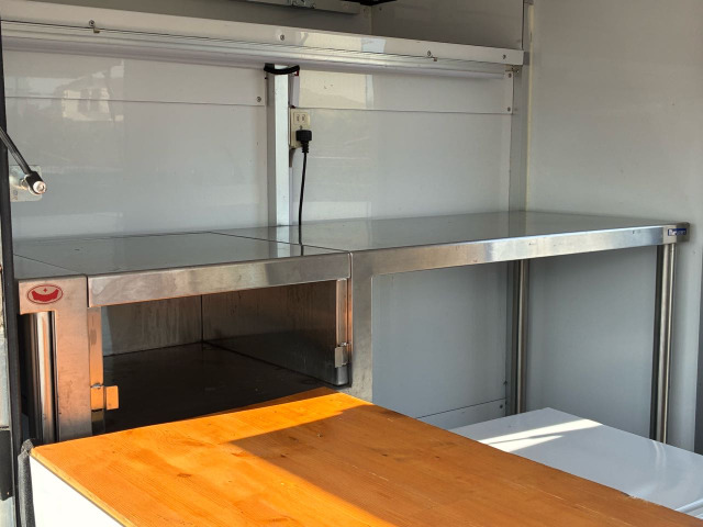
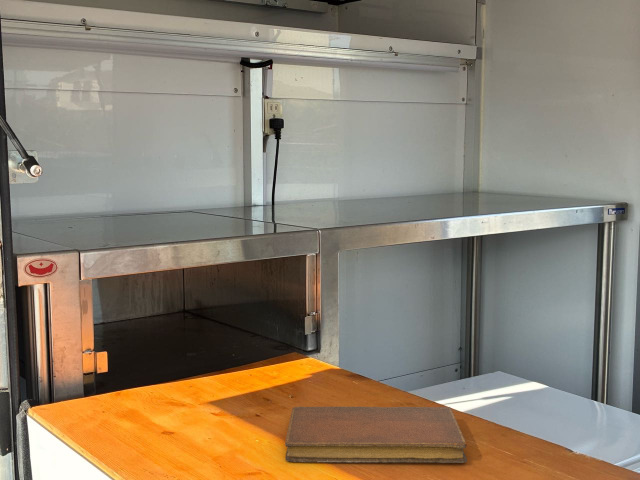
+ notebook (373, 431)
